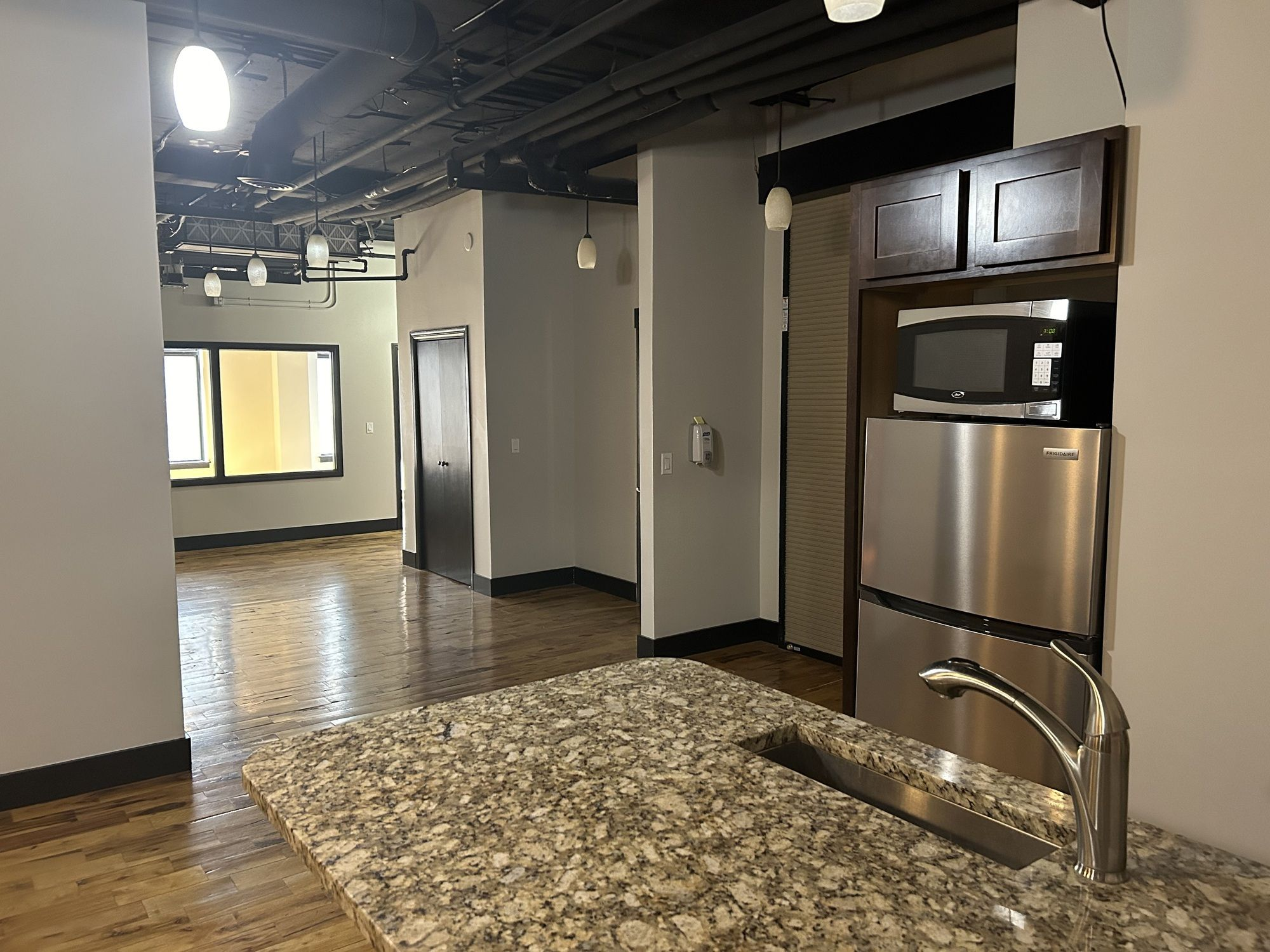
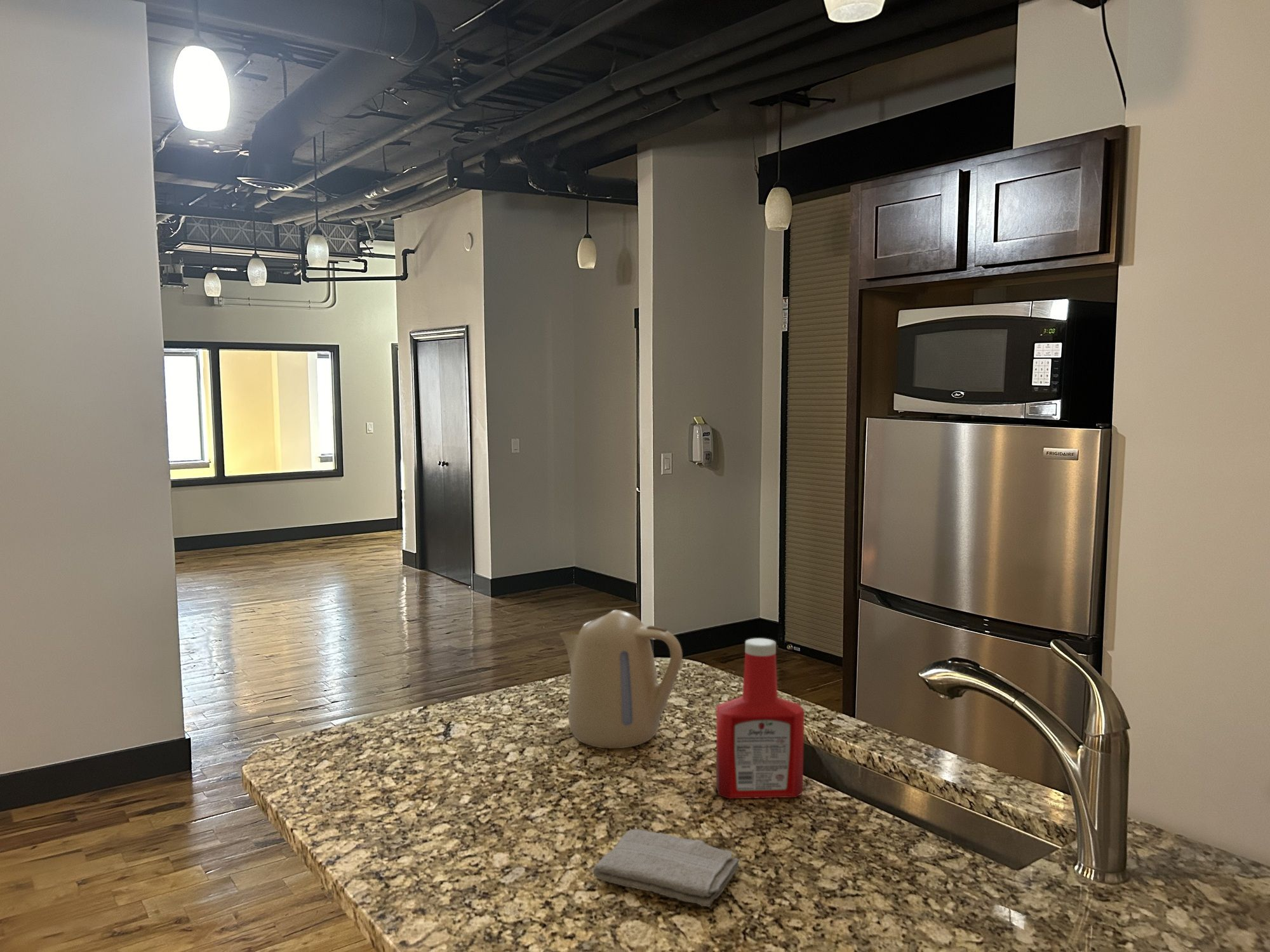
+ washcloth (667, 864)
+ kettle (620, 673)
+ soap bottle (759, 717)
